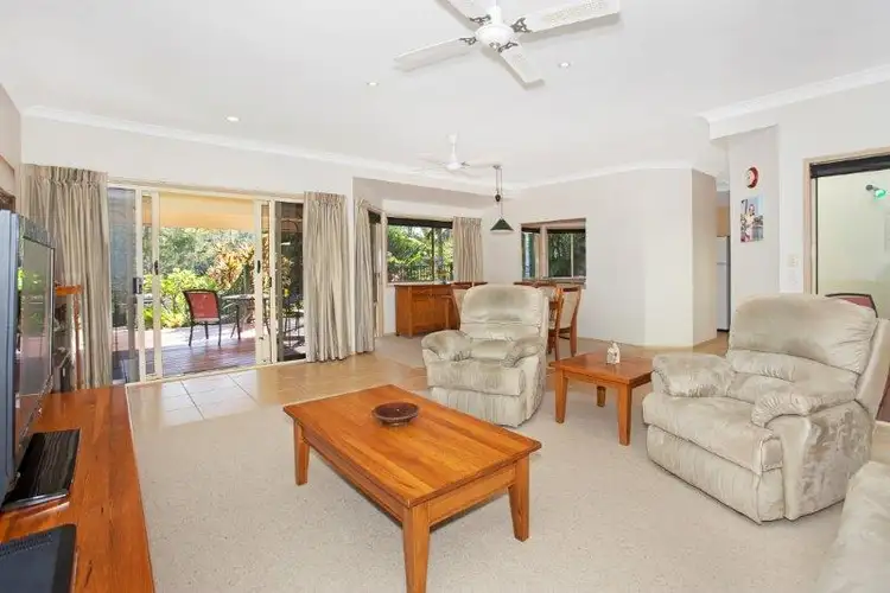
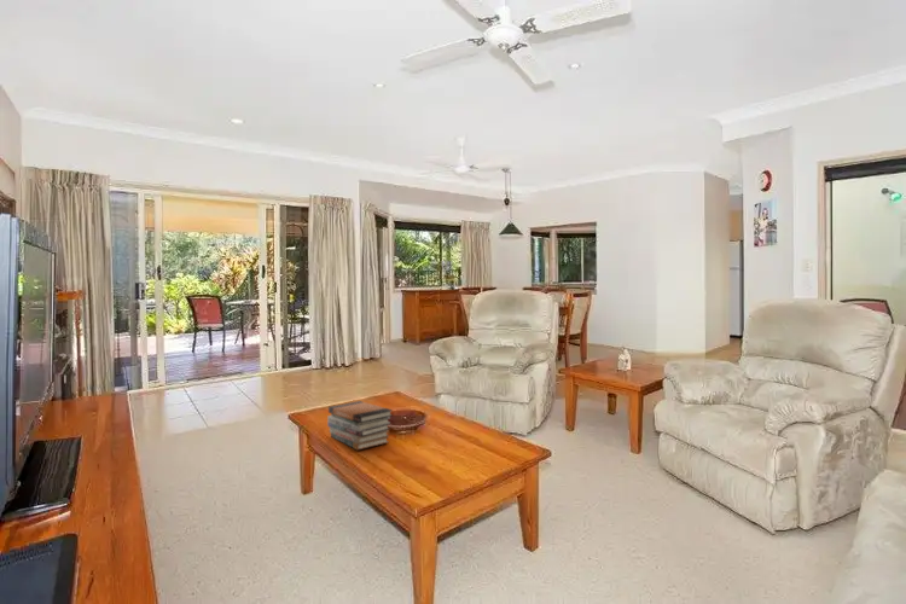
+ book stack (359, 423)
